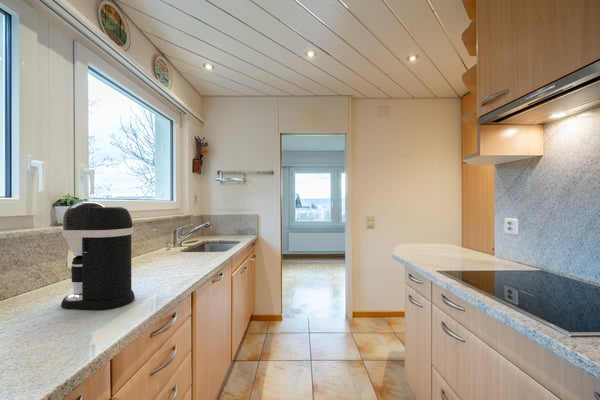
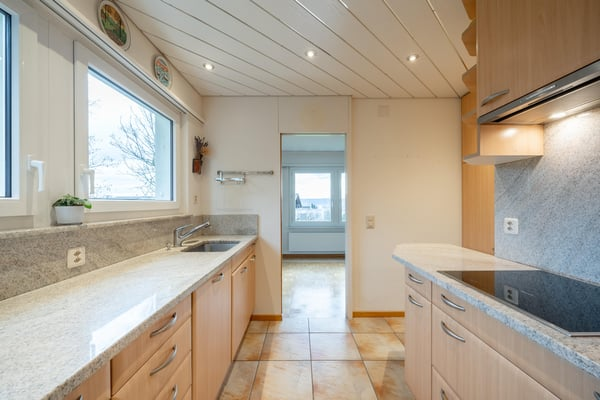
- coffee maker (99, 251)
